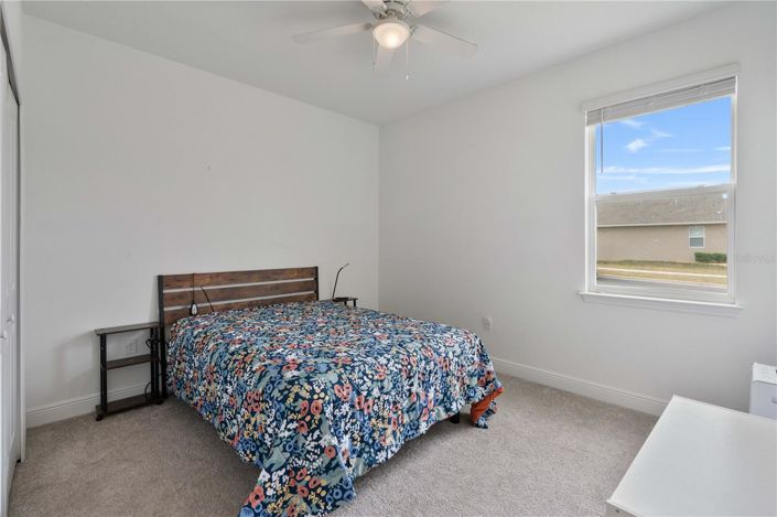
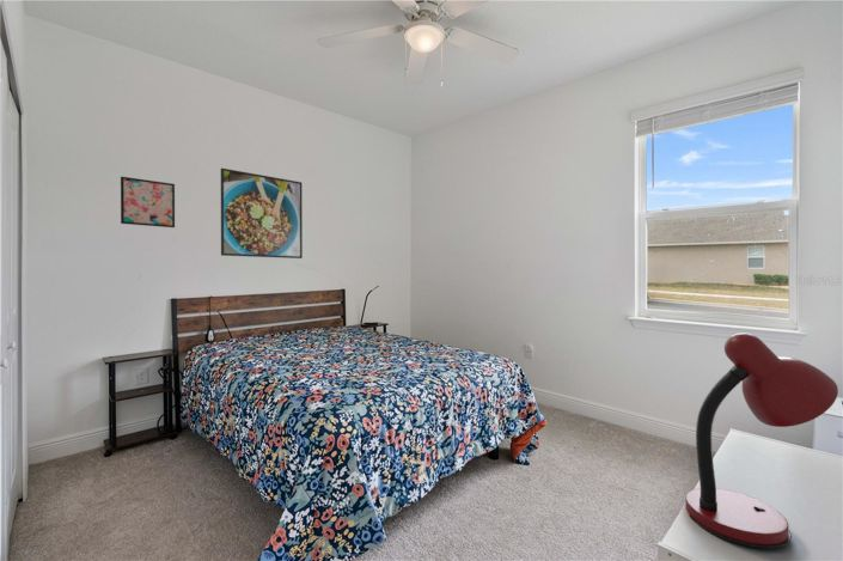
+ desk lamp (760, 421)
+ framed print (263, 215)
+ wall art (148, 202)
